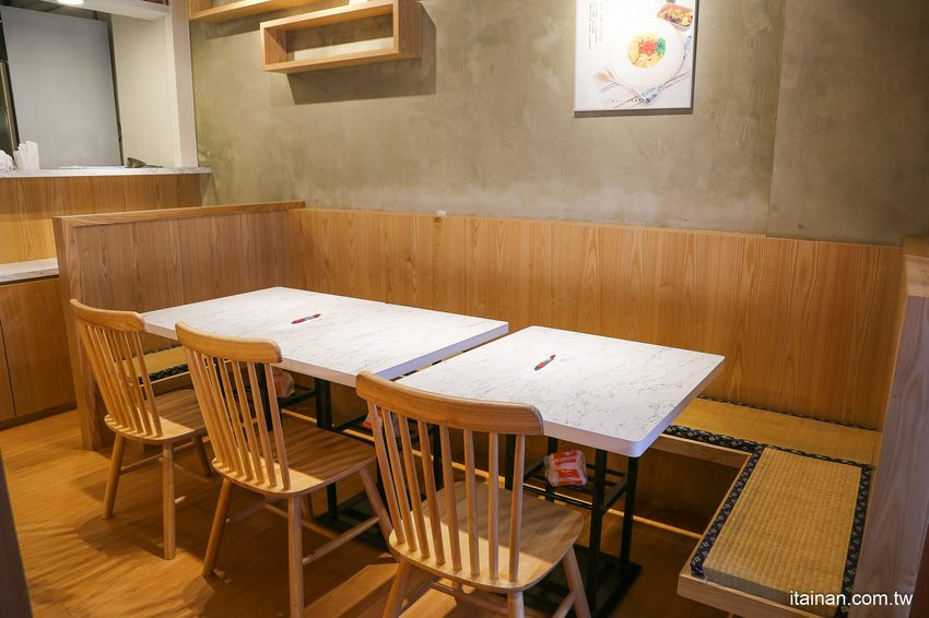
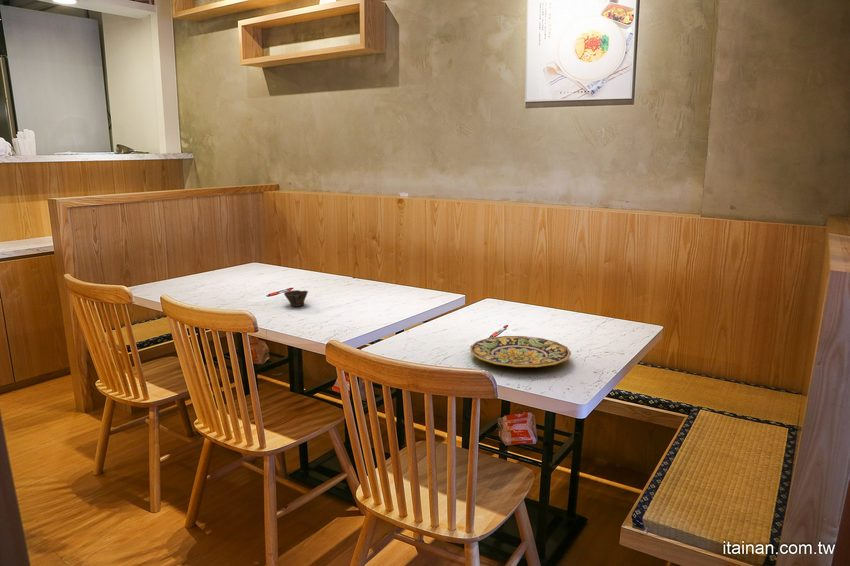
+ cup (296, 299)
+ plate (519, 354)
